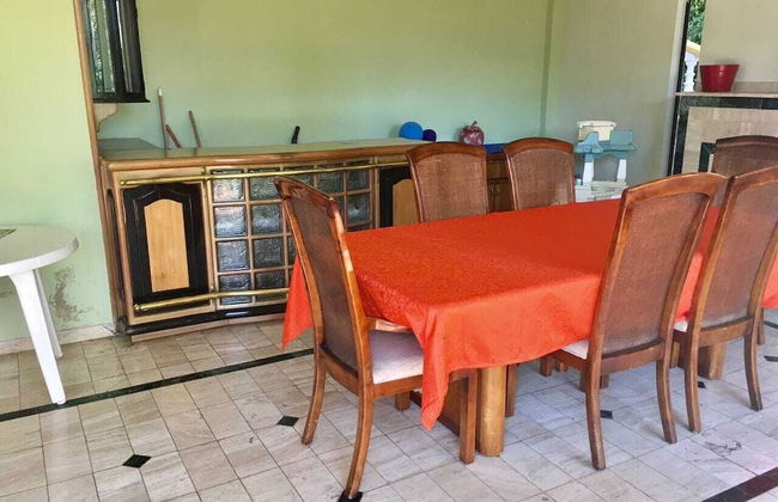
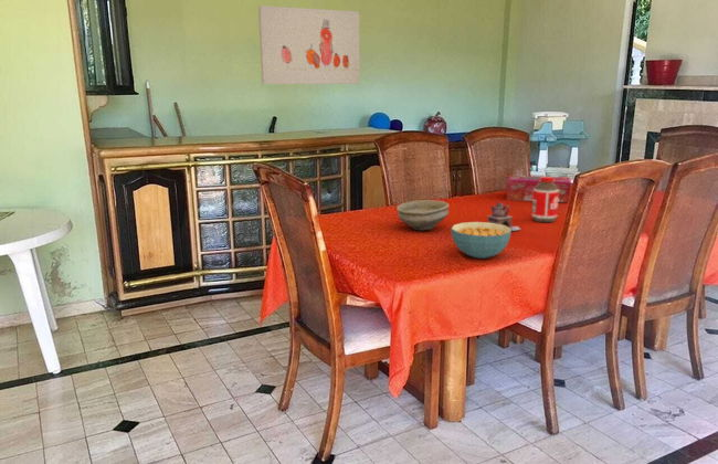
+ bowl (422, 215)
+ wall art (312, 46)
+ tissue box (535, 186)
+ teapot (498, 215)
+ cereal bowl (481, 242)
+ bottle (545, 199)
